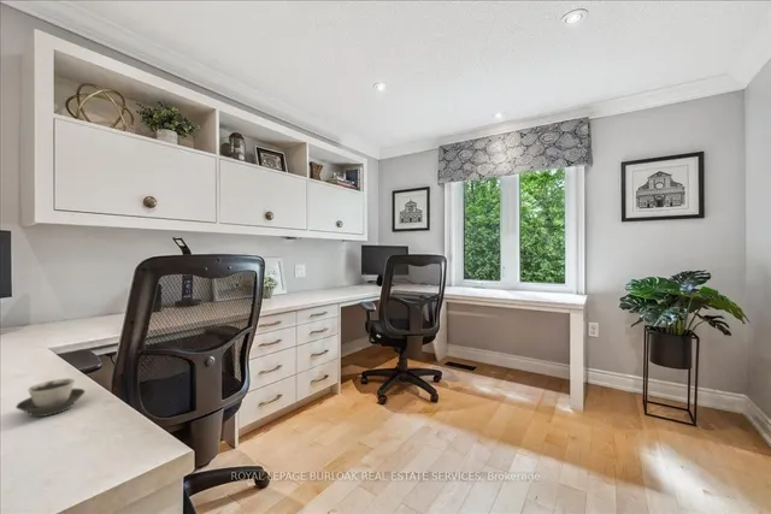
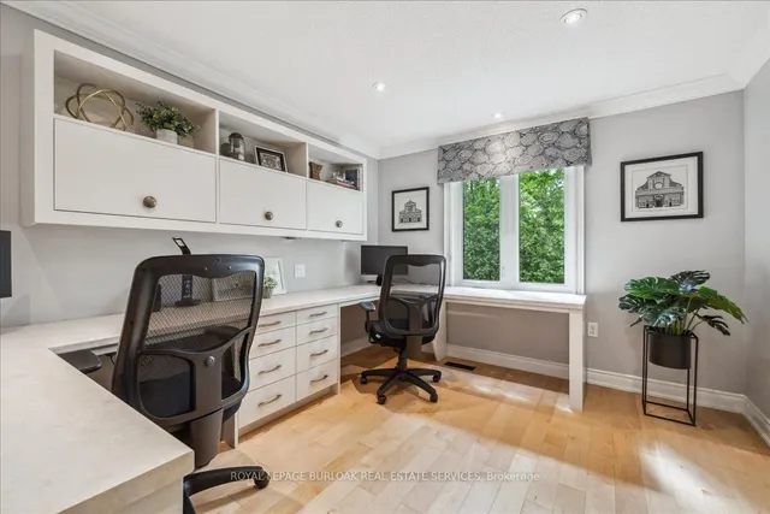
- cup (52, 396)
